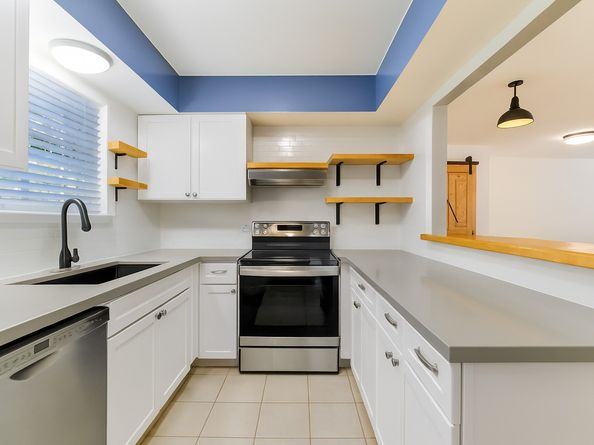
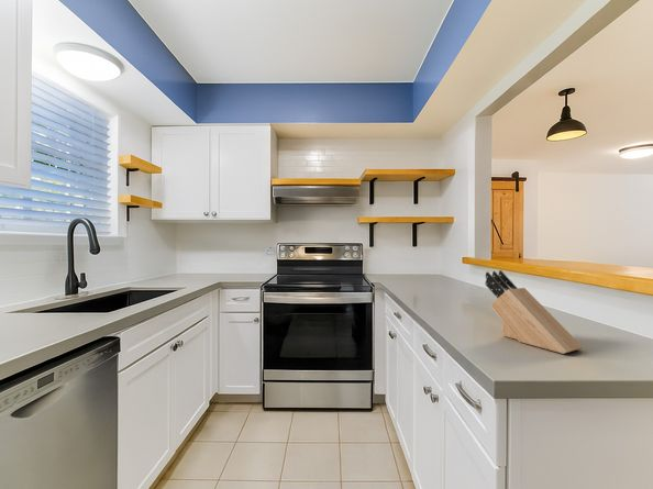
+ knife block (525, 305)
